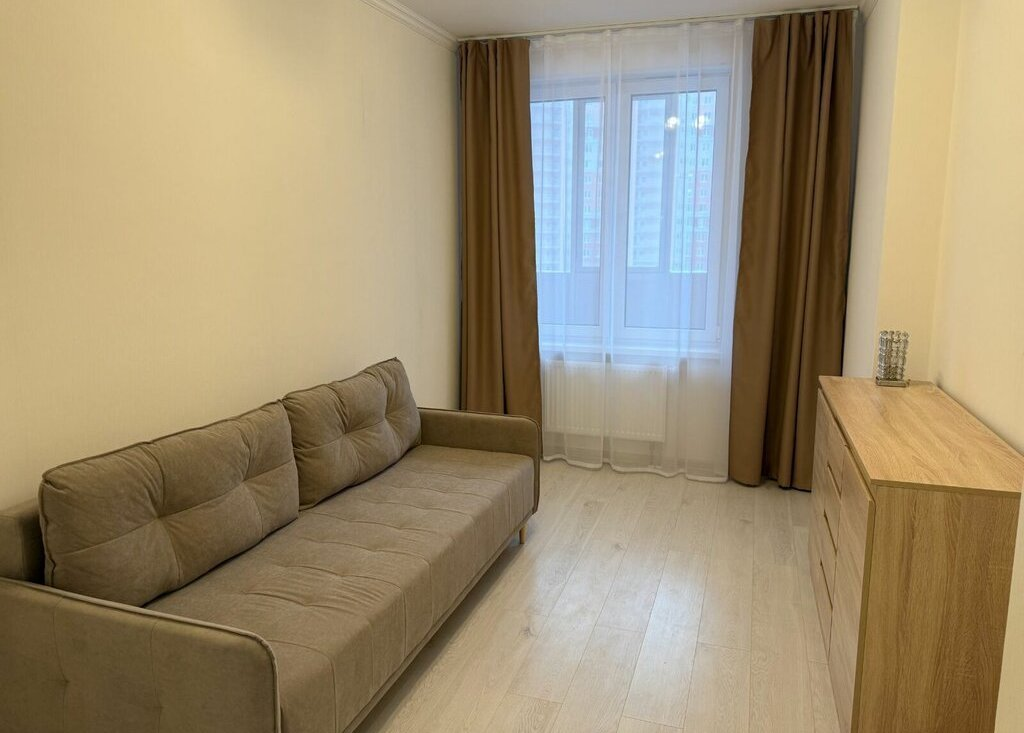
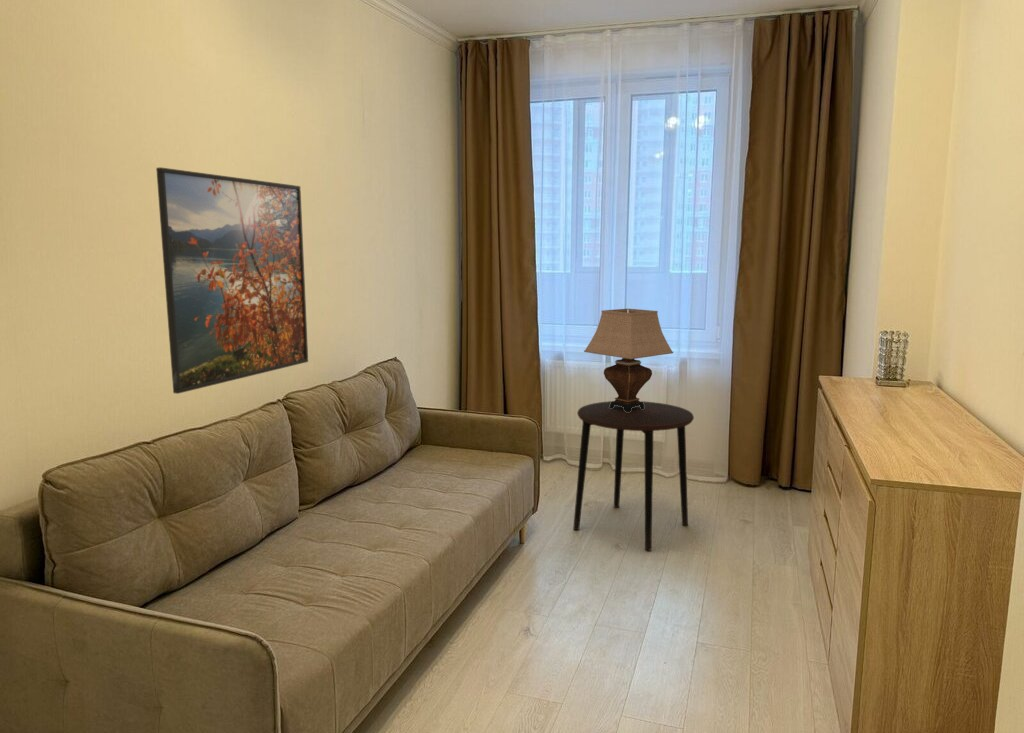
+ side table (621, 469)
+ table lamp (628, 359)
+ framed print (243, 279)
